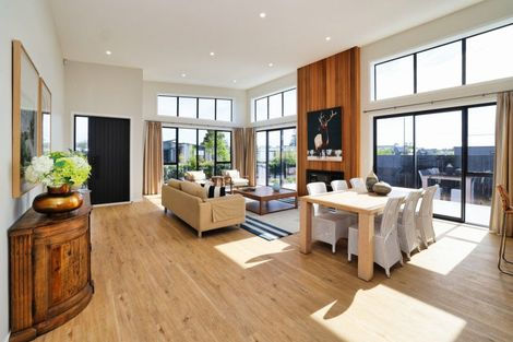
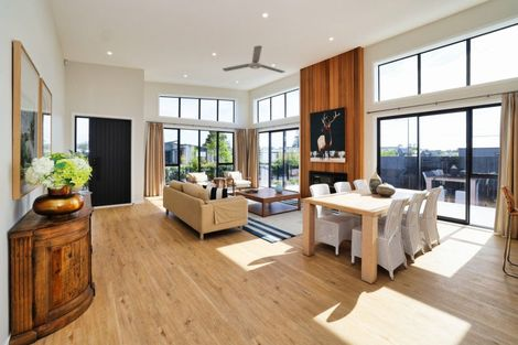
+ ceiling fan (253, 58)
